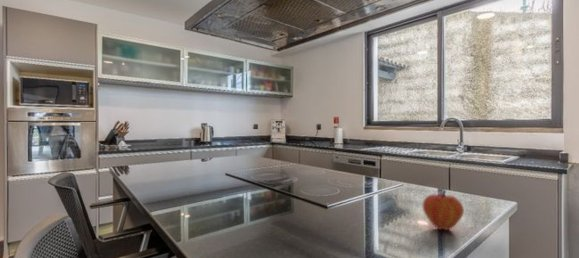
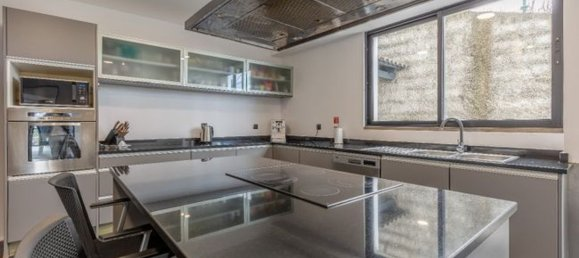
- fruit (442, 209)
